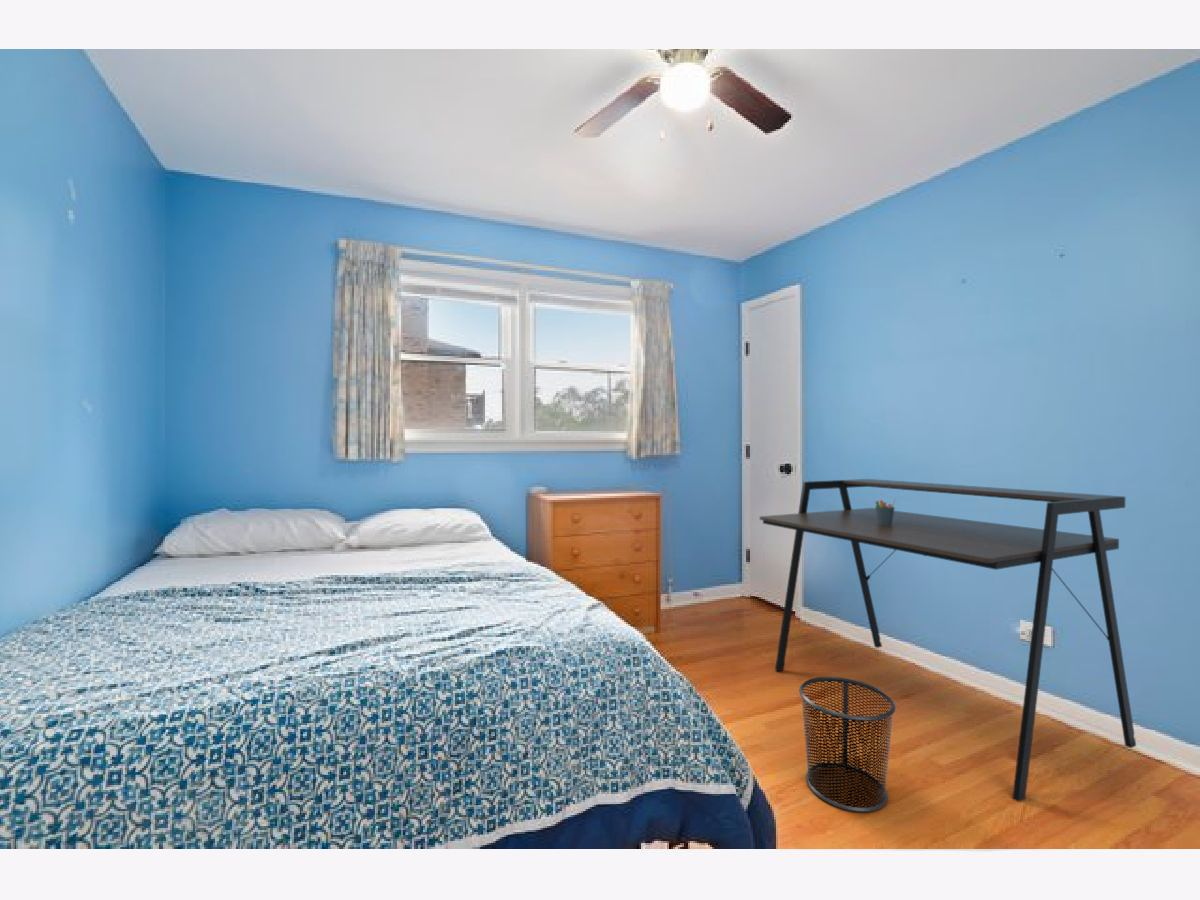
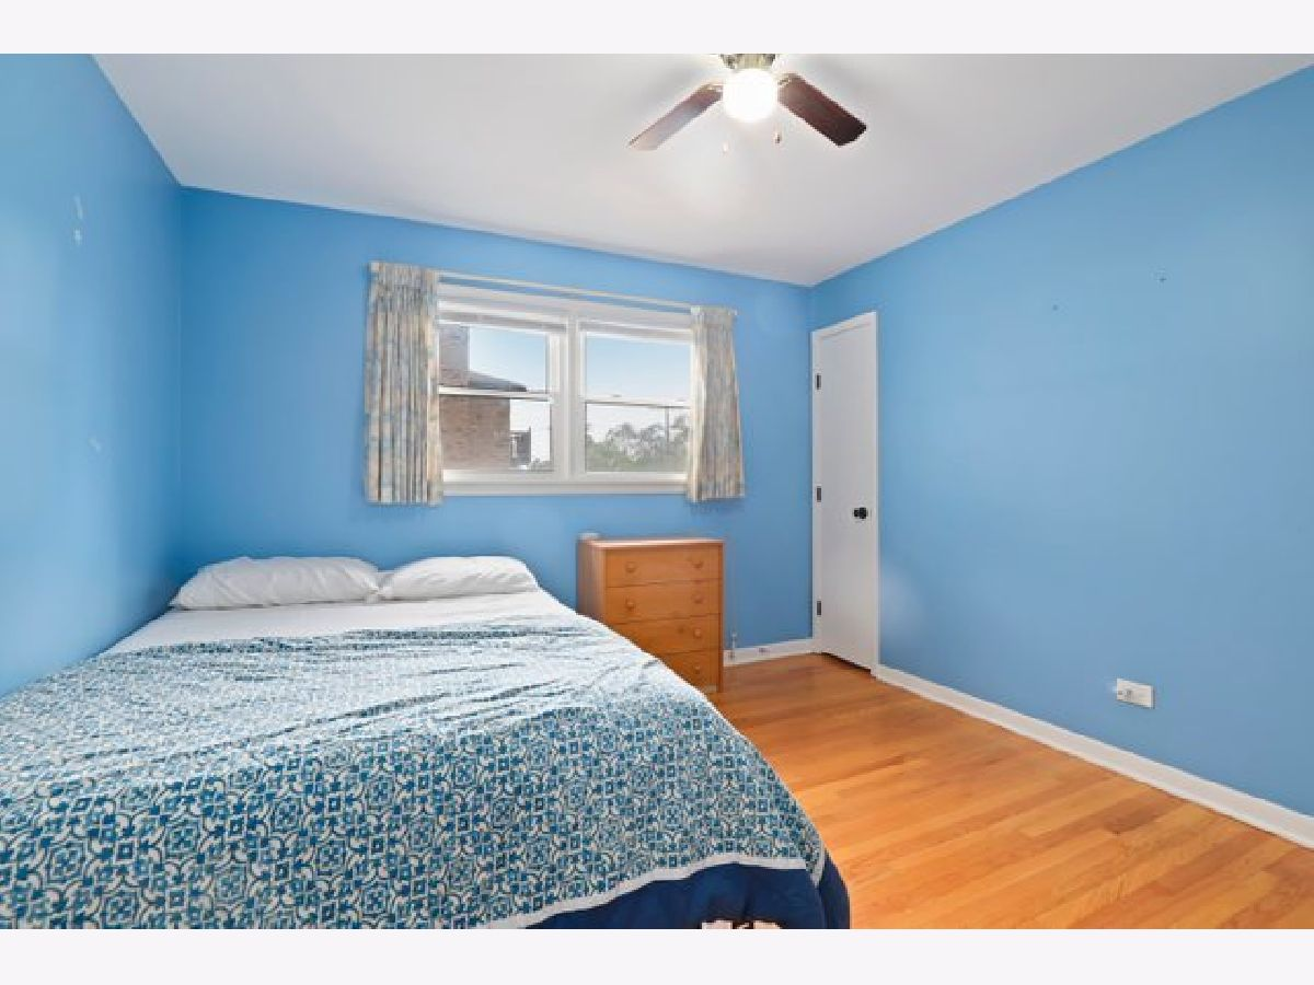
- desk (929, 556)
- pen holder (884, 510)
- waste bin (845, 741)
